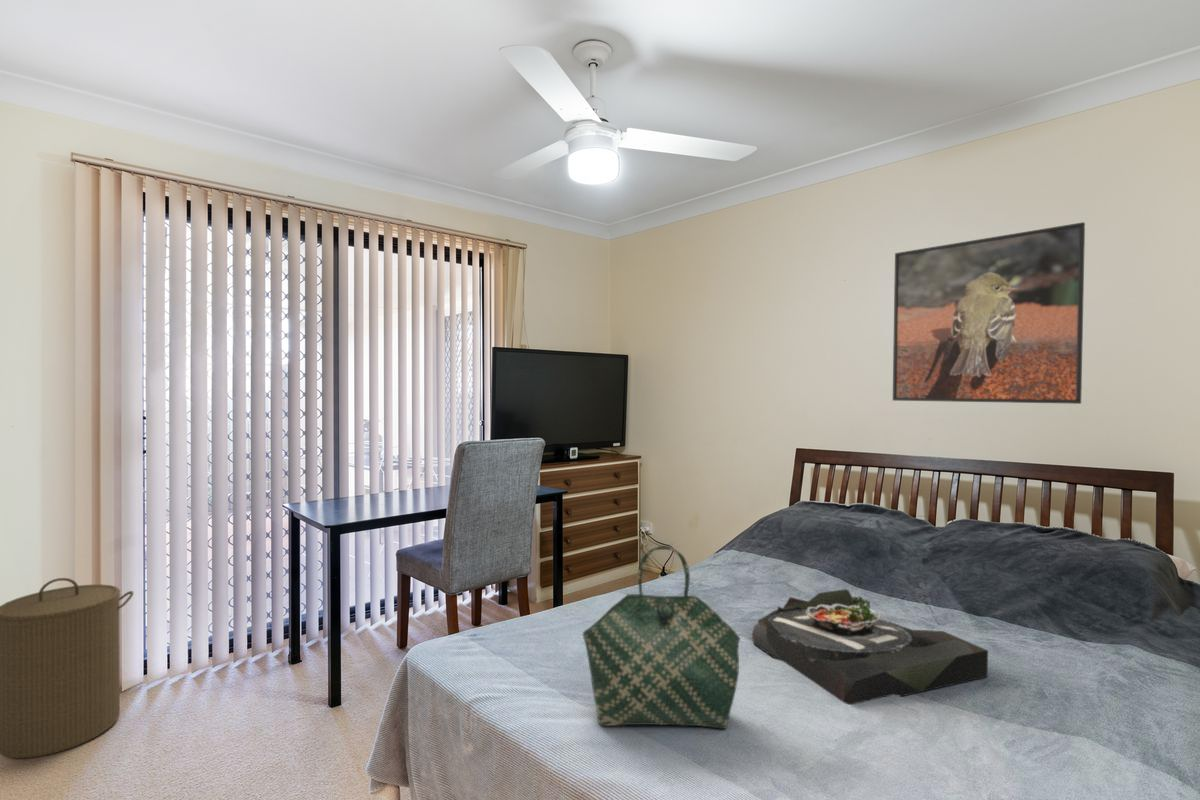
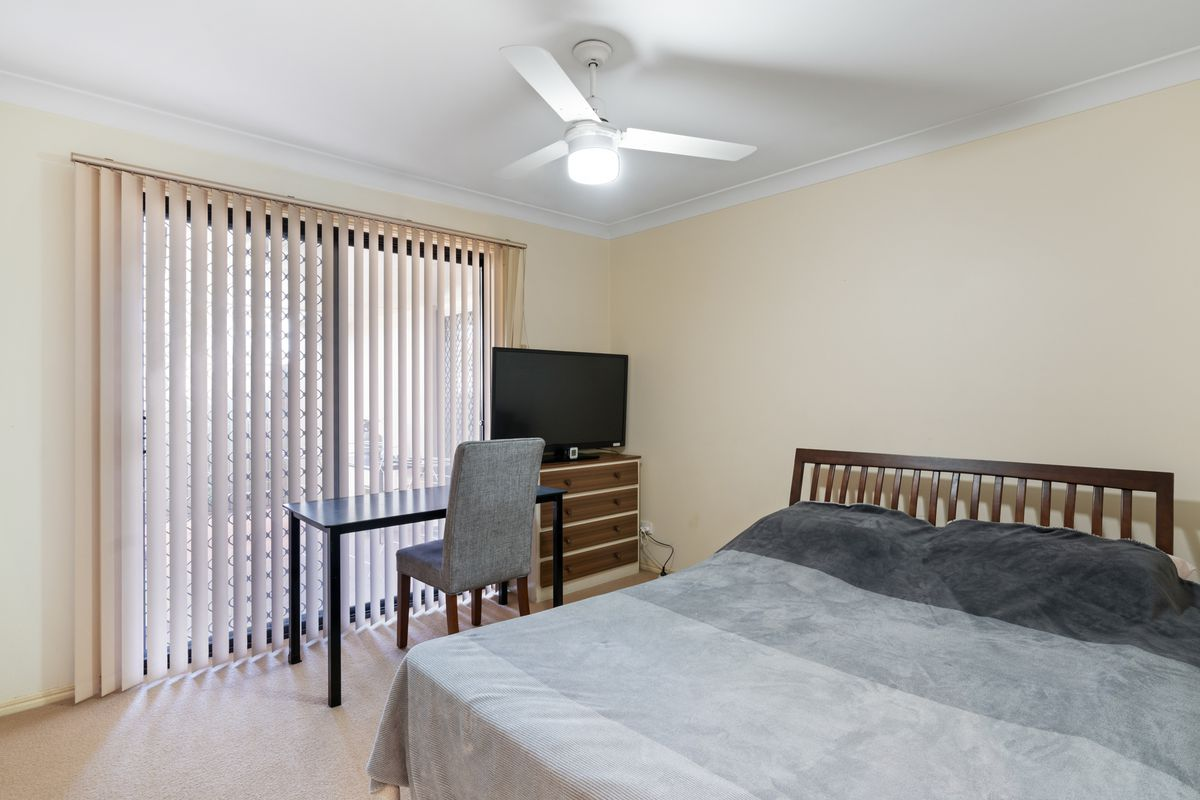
- tote bag (661, 633)
- serving tray (846, 621)
- laundry hamper (61, 654)
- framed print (978, 320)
